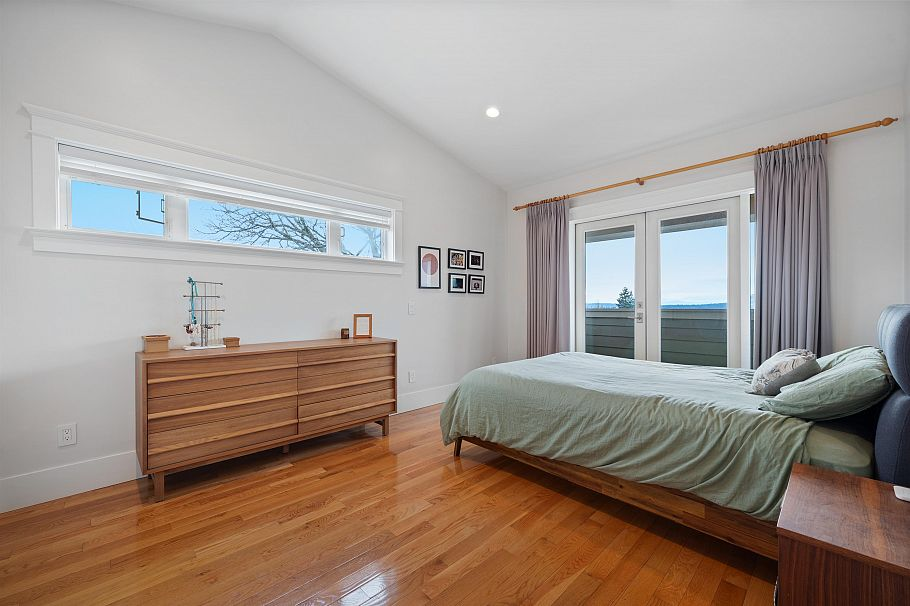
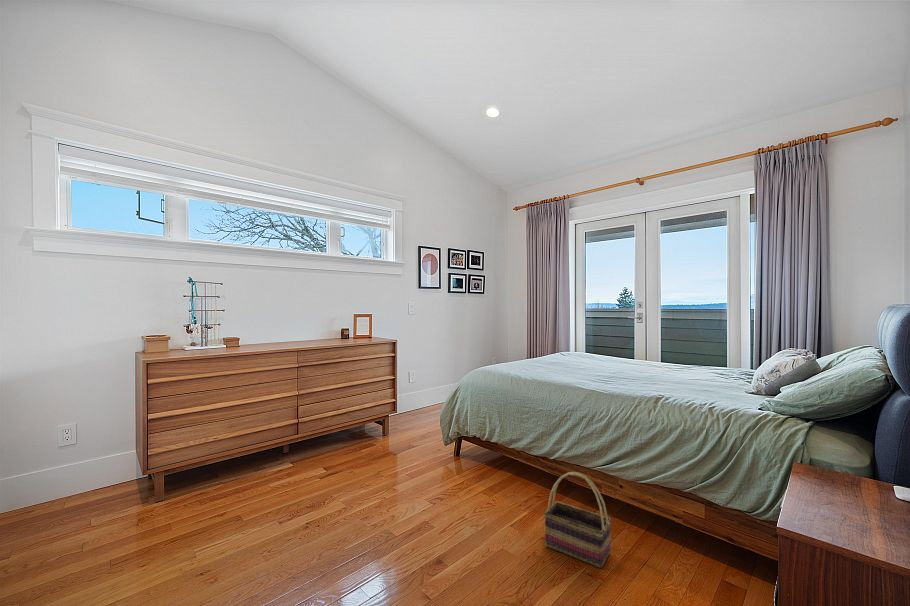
+ basket (577, 510)
